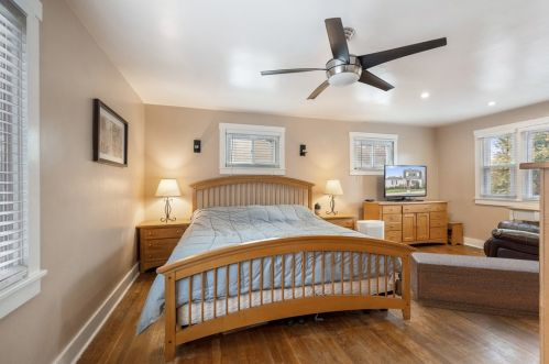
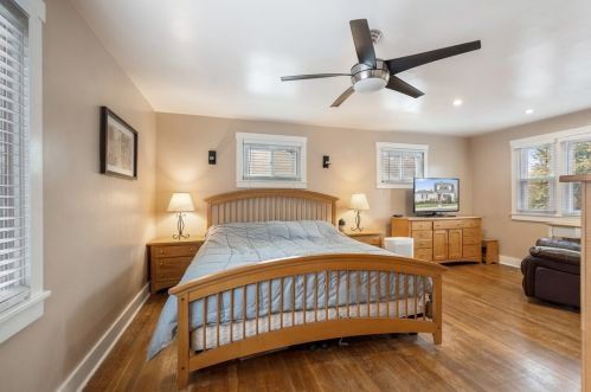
- bench (479, 283)
